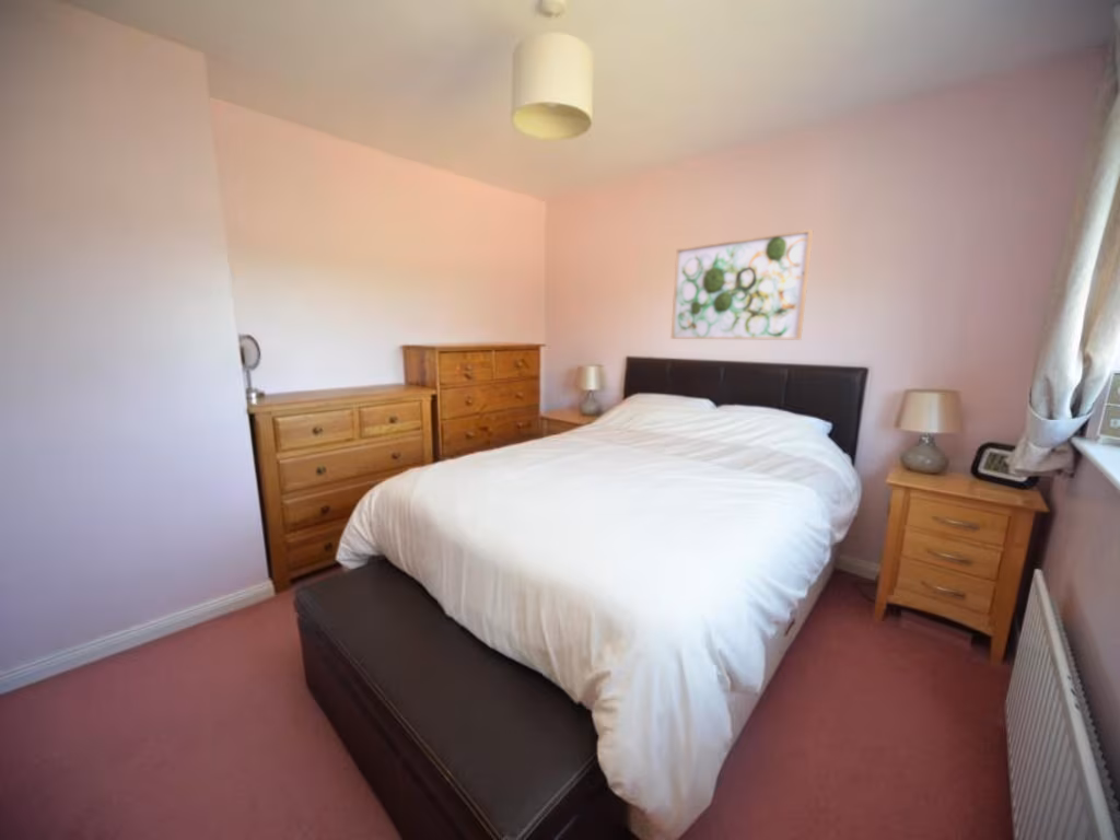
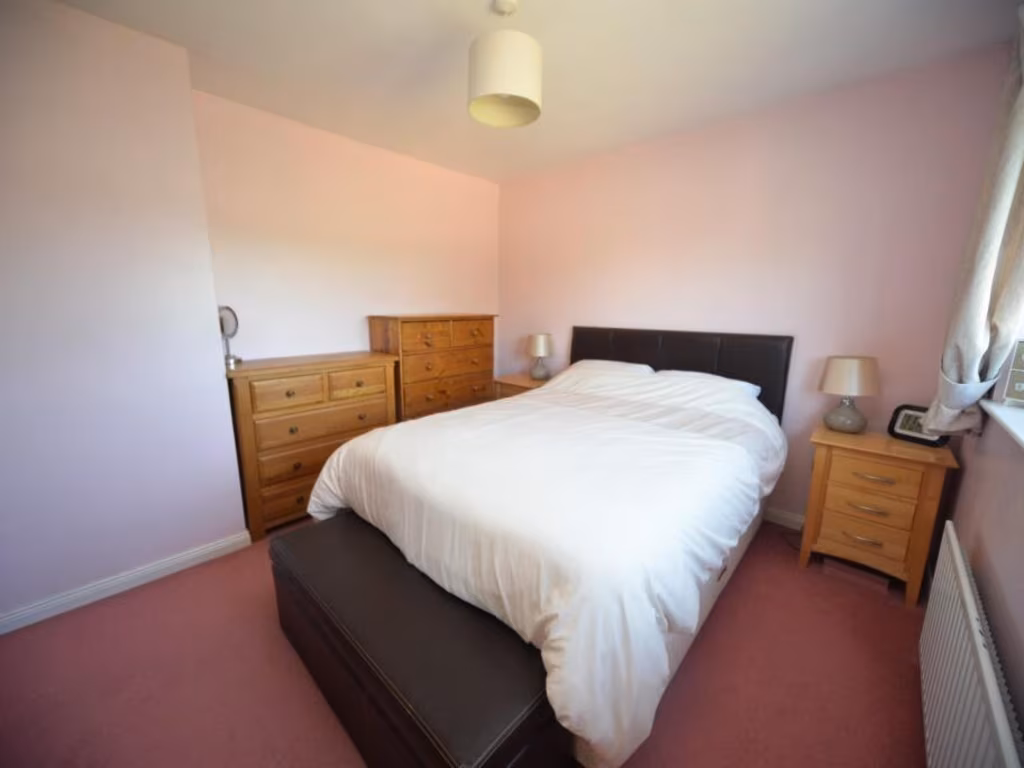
- wall art (733, 290)
